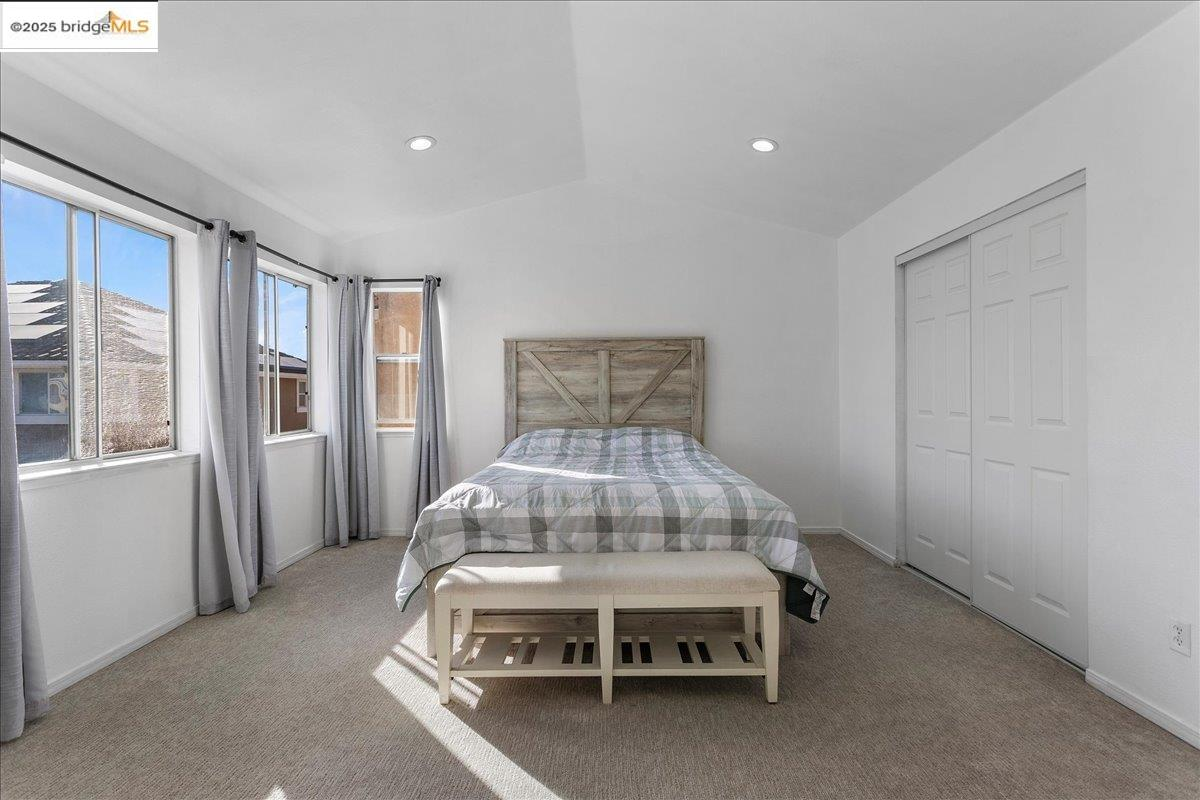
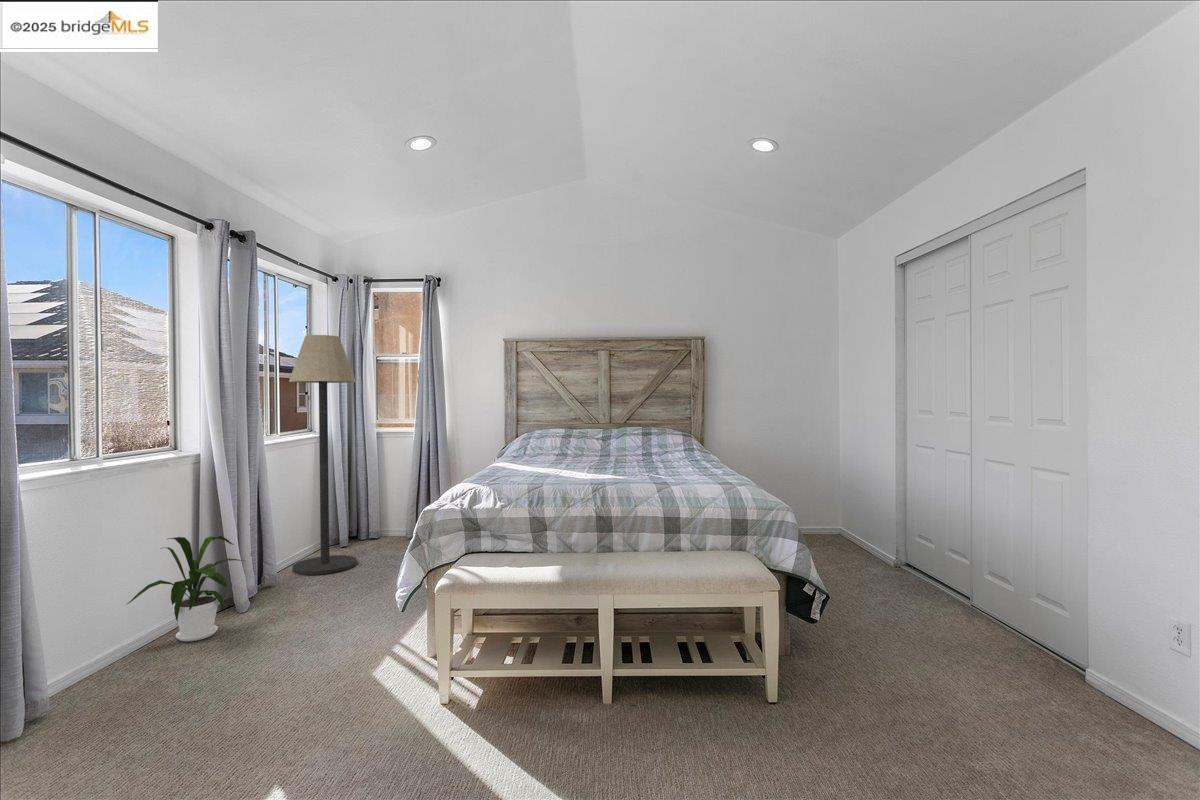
+ house plant (195, 583)
+ floor lamp (323, 451)
